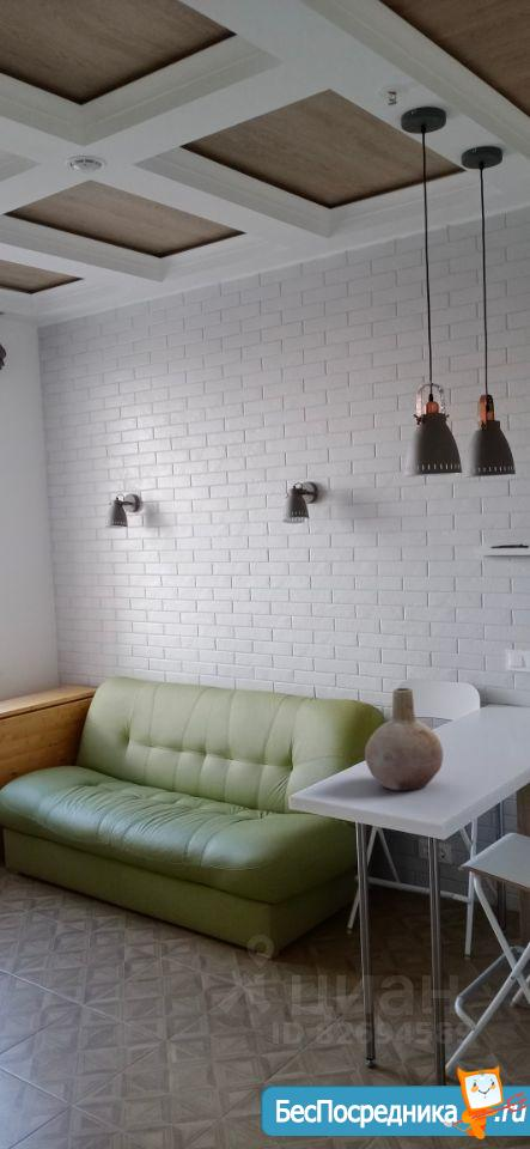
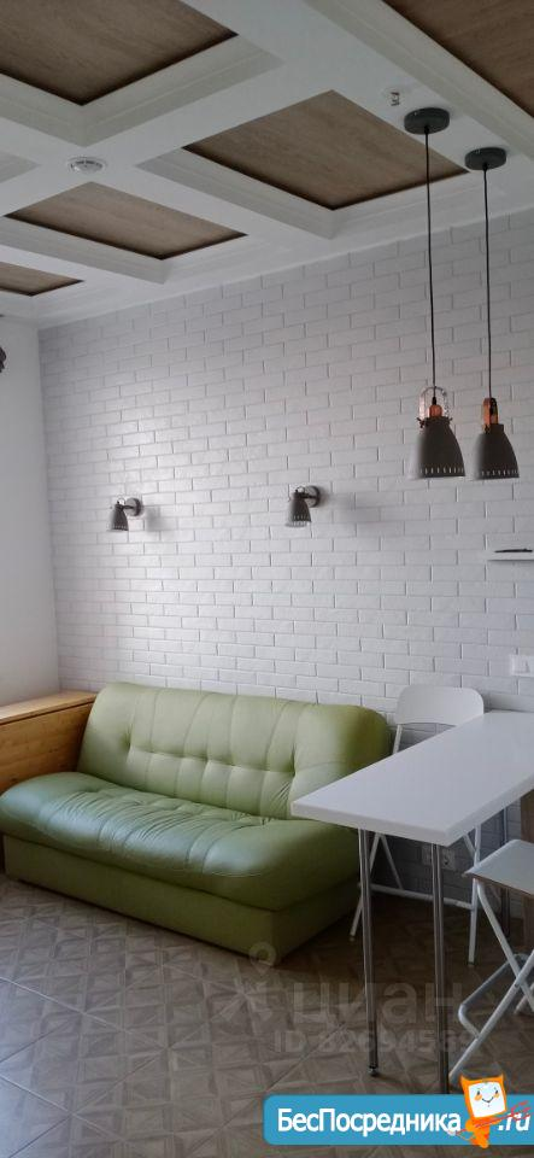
- vase (403, 736)
